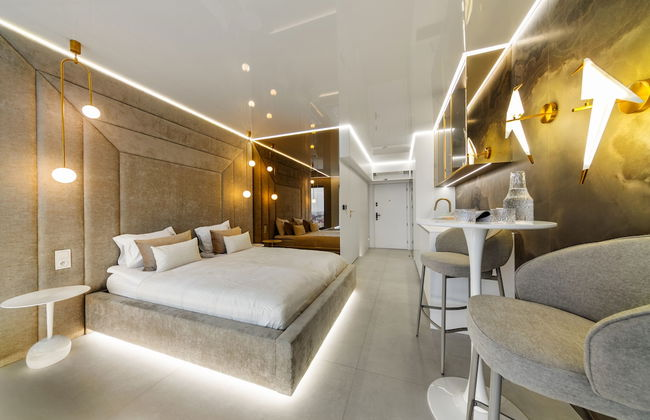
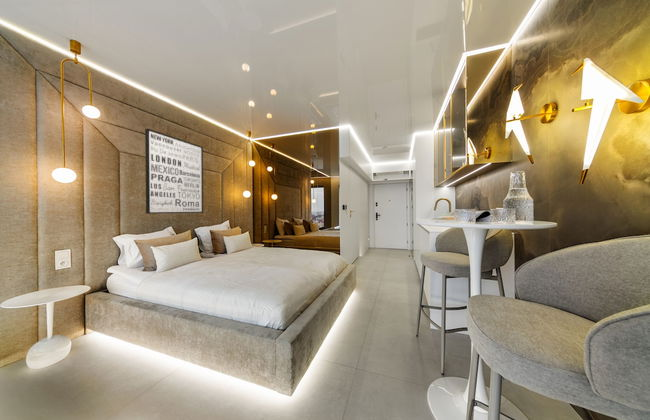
+ wall art (177, 176)
